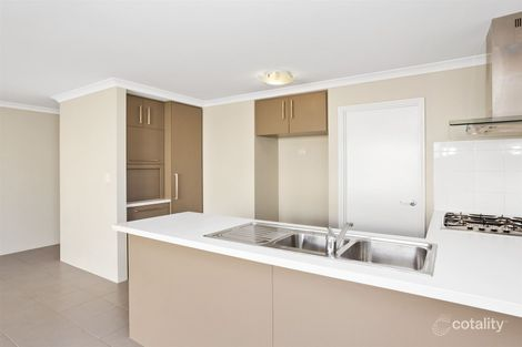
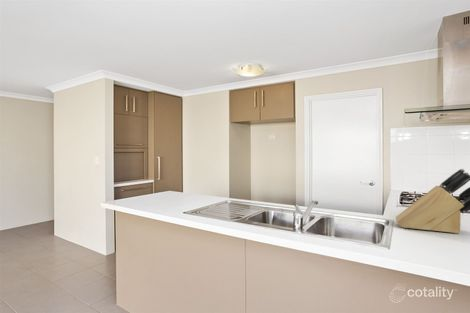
+ knife block (436, 198)
